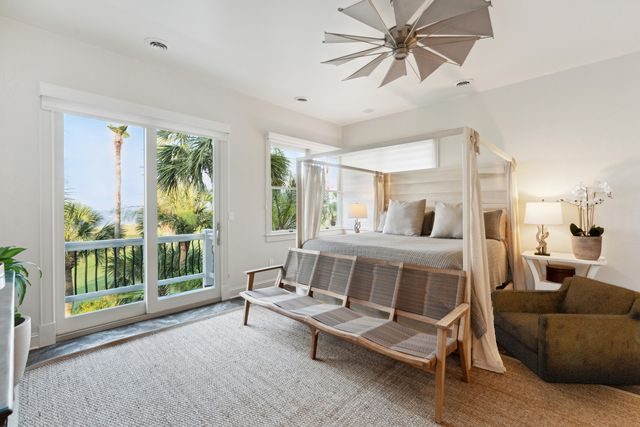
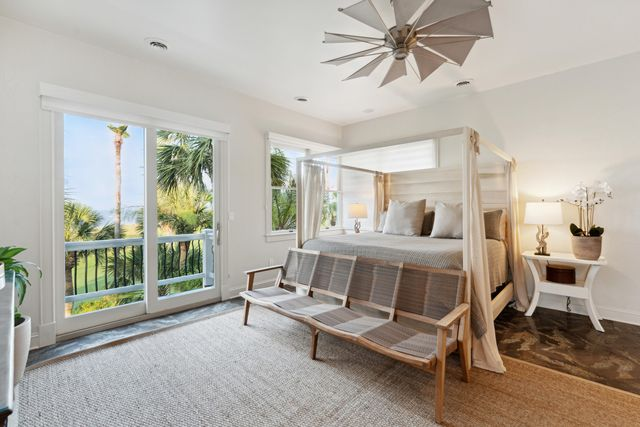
- armchair (566, 319)
